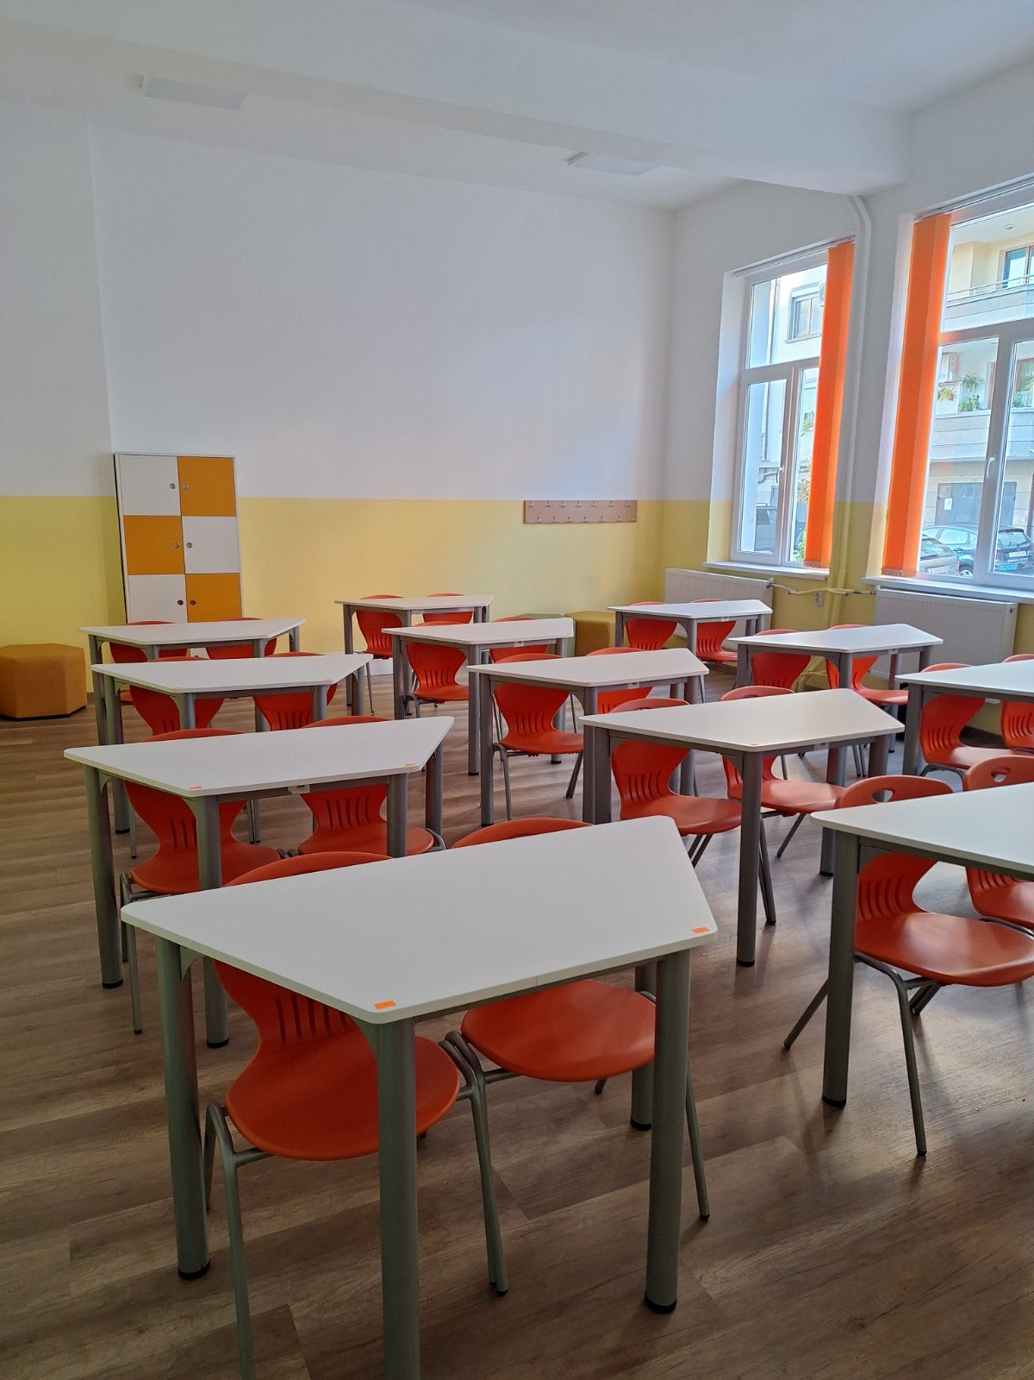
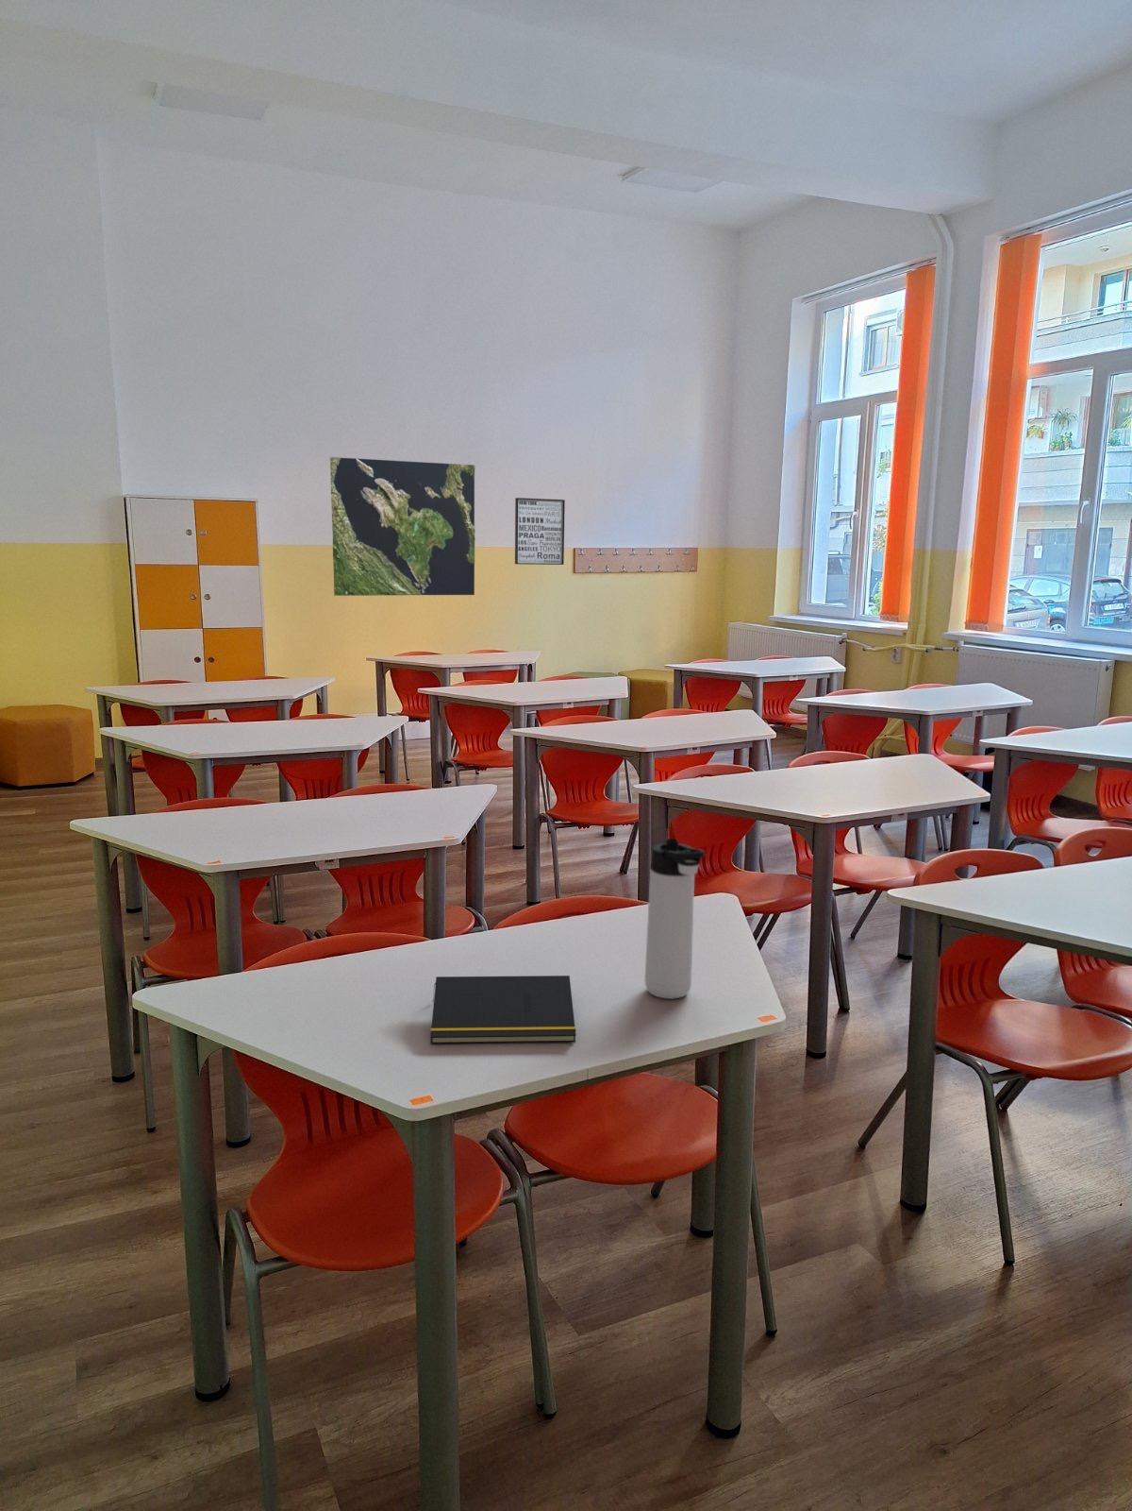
+ world map (405, 528)
+ thermos bottle (675, 920)
+ notepad (503, 1008)
+ wall art (540, 532)
